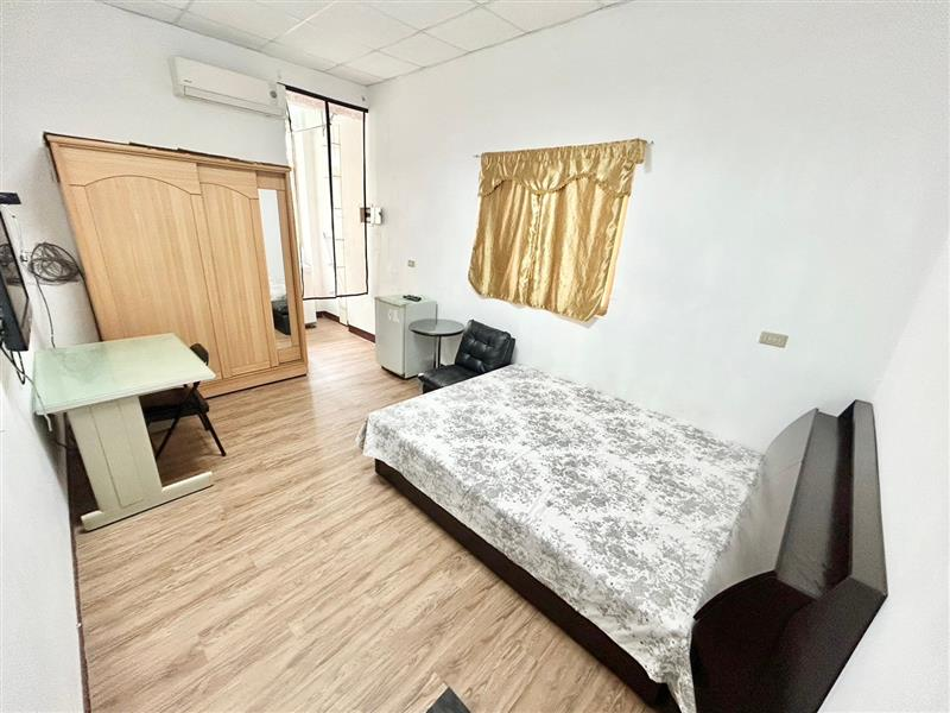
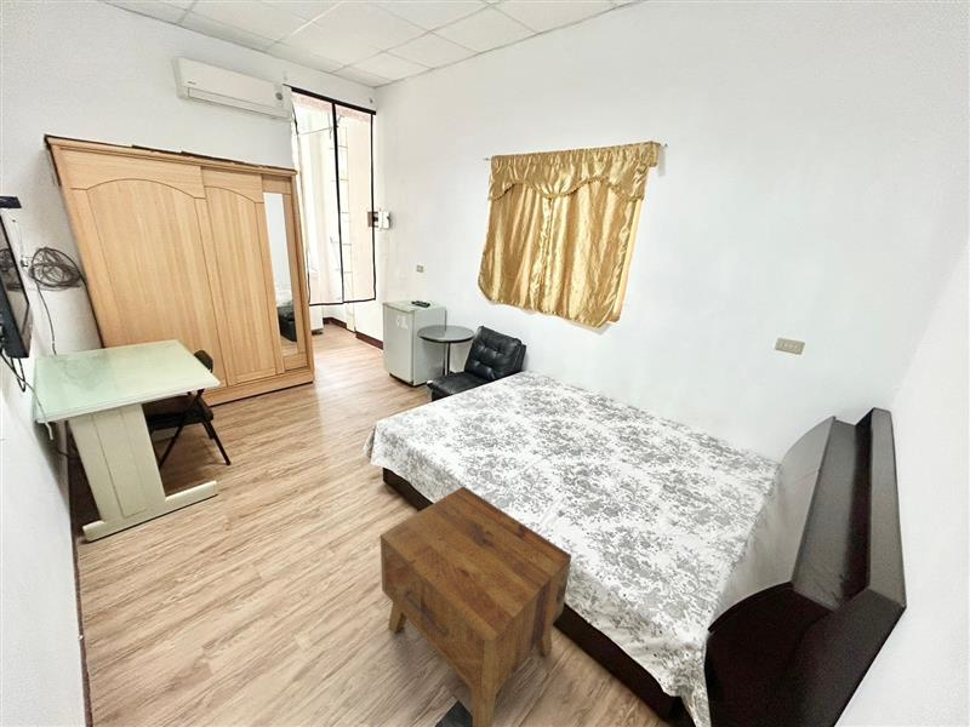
+ side table (469, 595)
